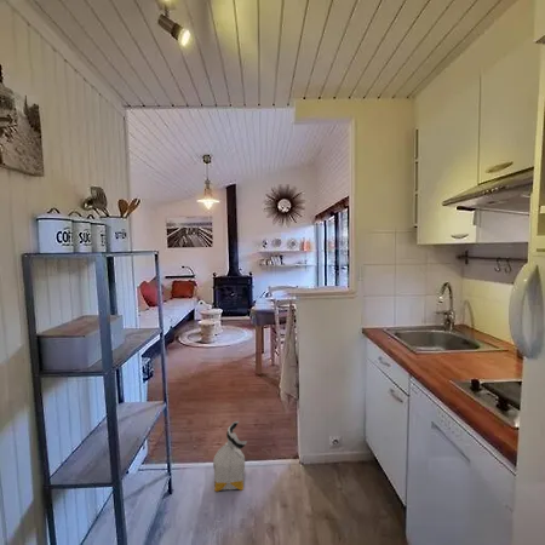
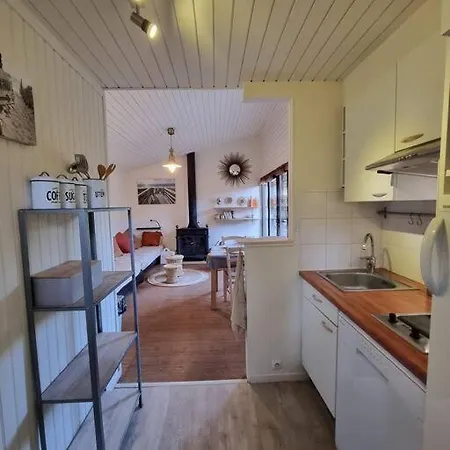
- bag (230, 452)
